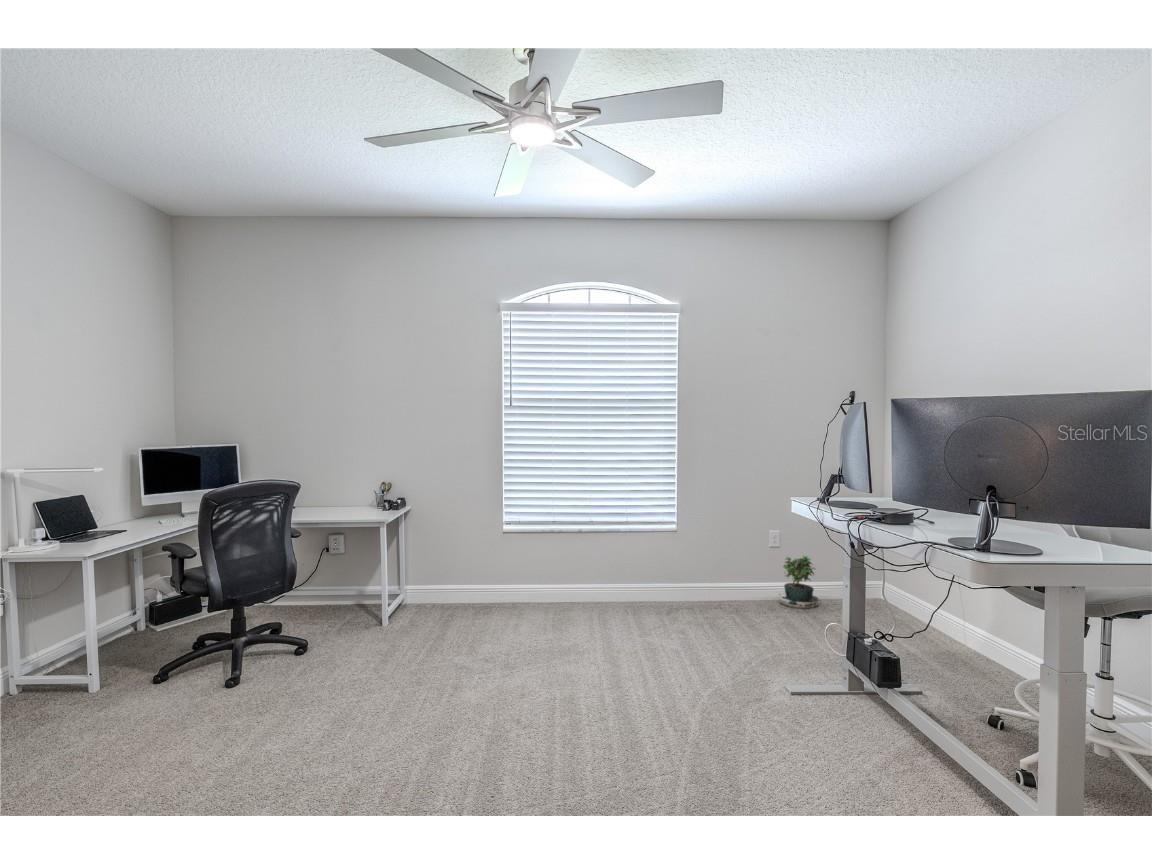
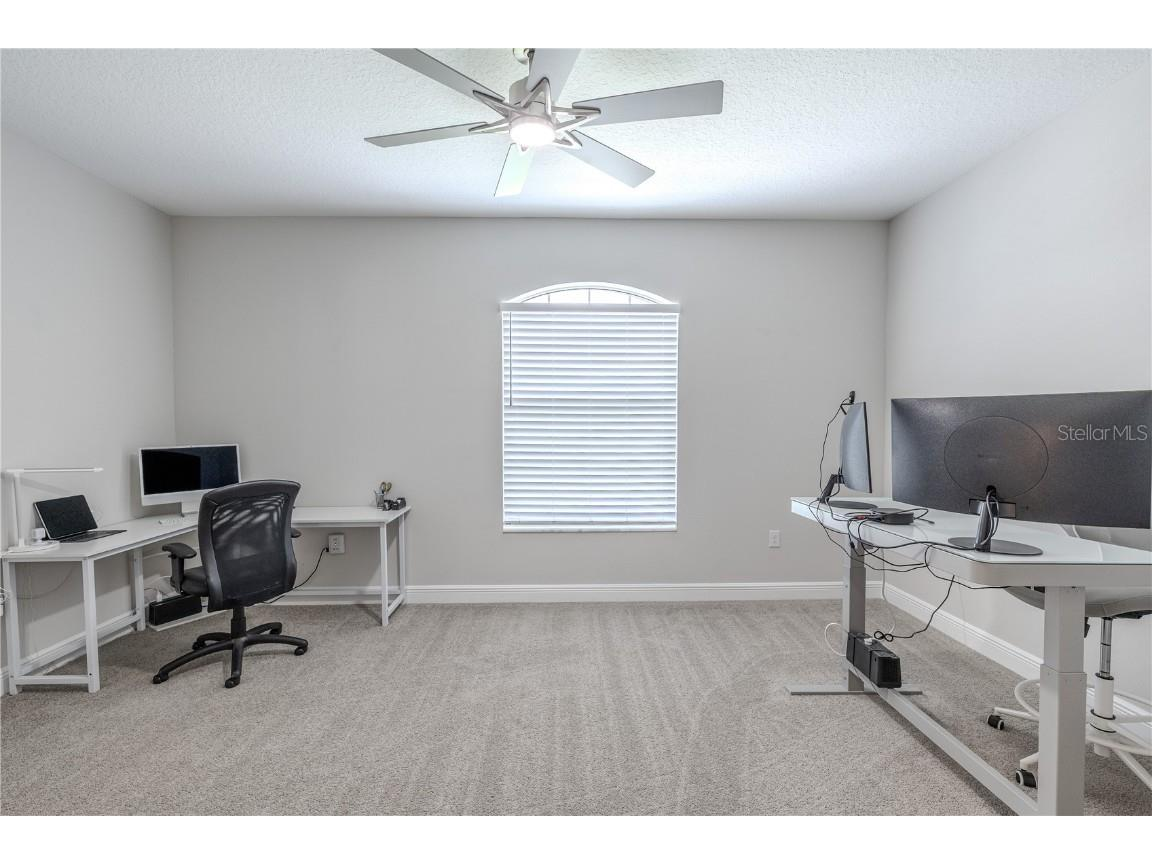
- potted plant (798, 579)
